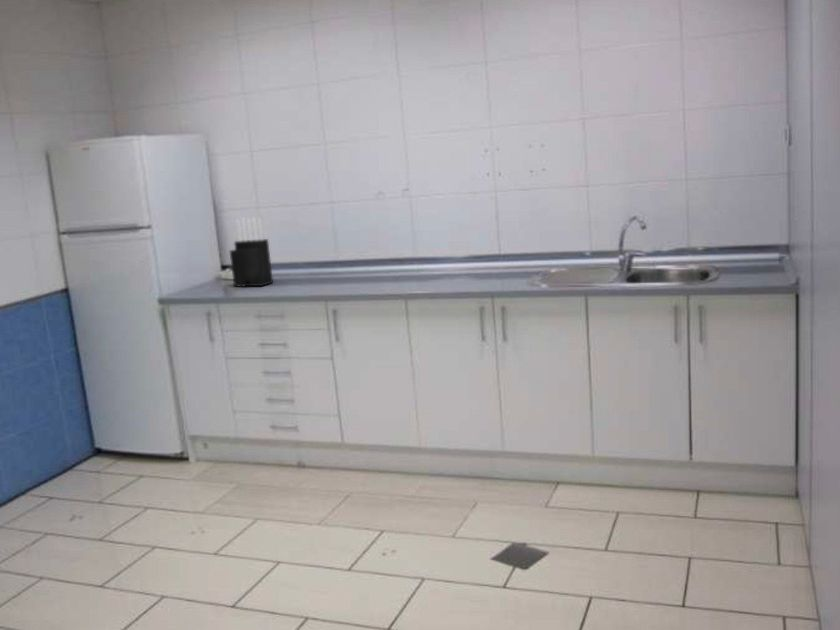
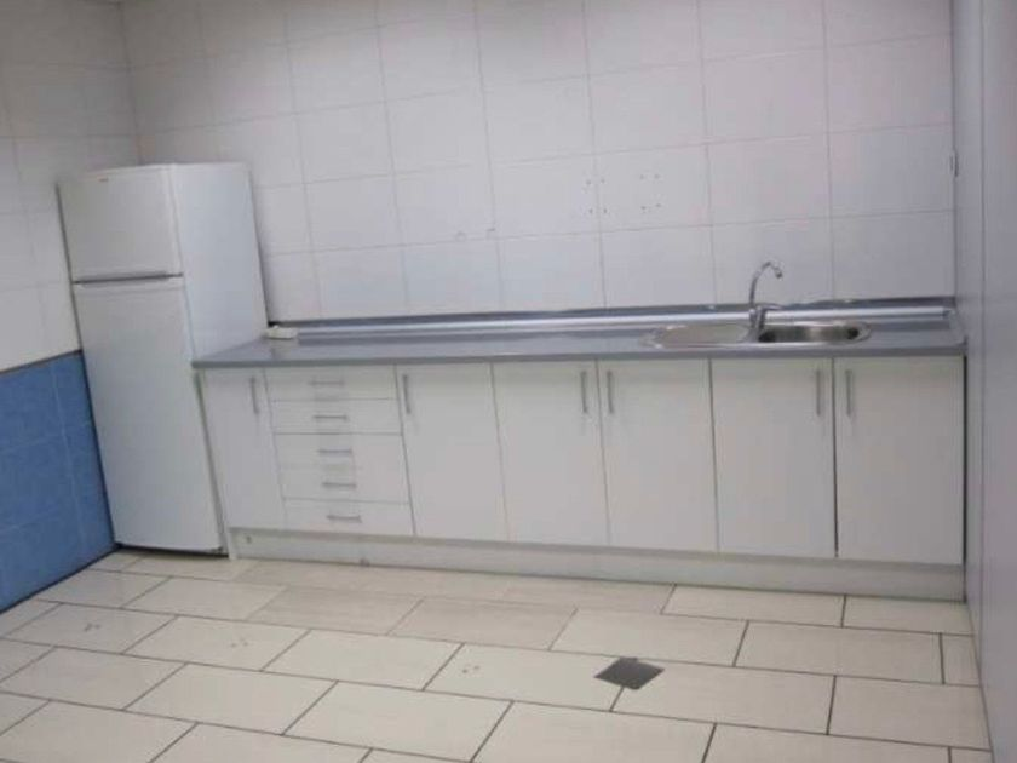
- knife block (248, 252)
